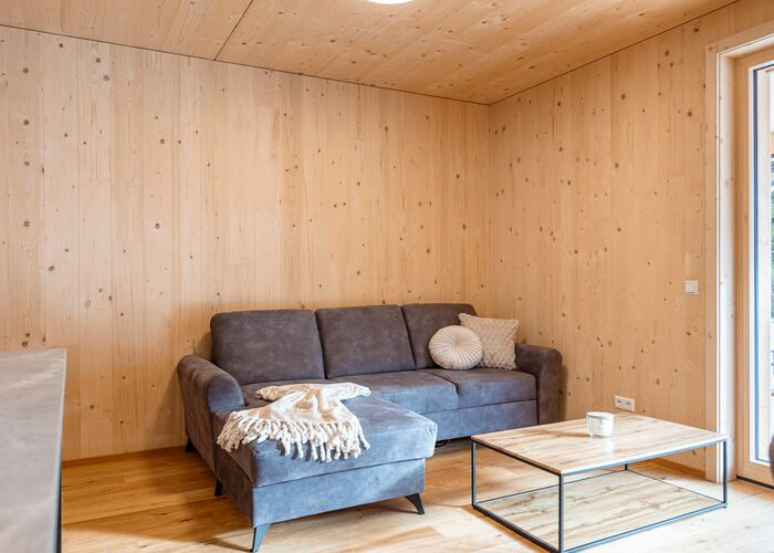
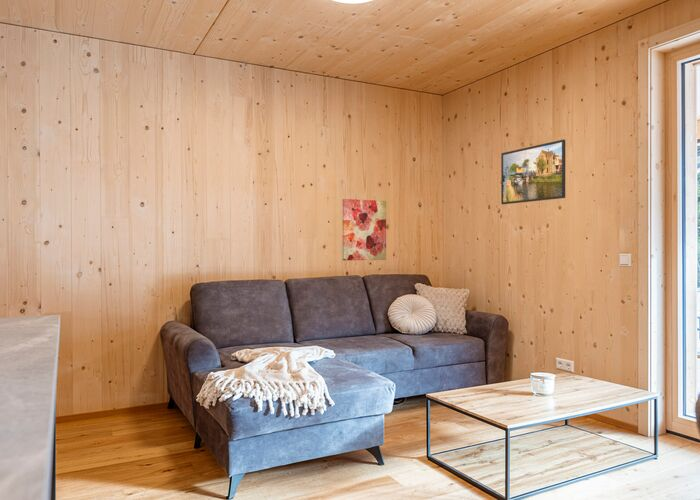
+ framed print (531, 174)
+ wall art (364, 230)
